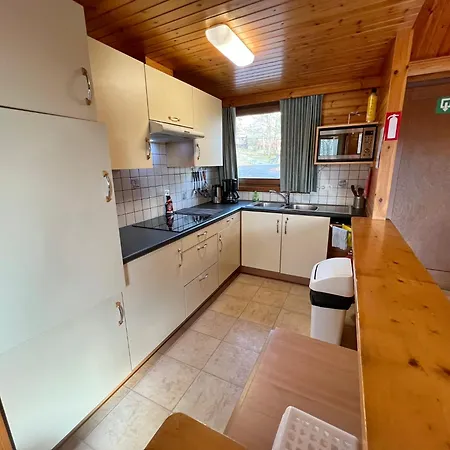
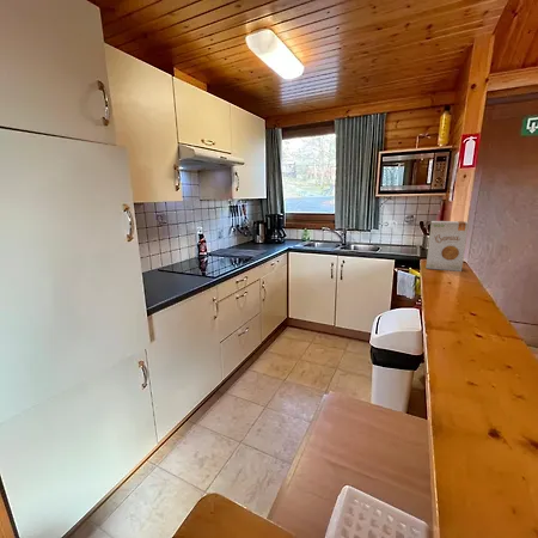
+ food box (446, 245)
